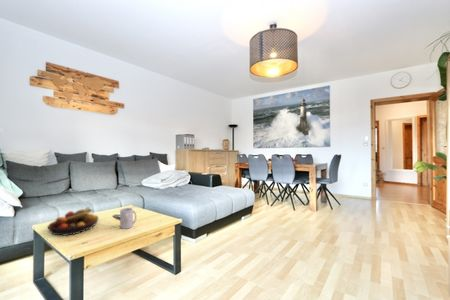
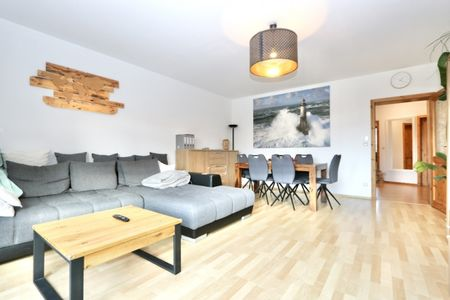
- mug (128, 217)
- fruit bowl (74, 219)
